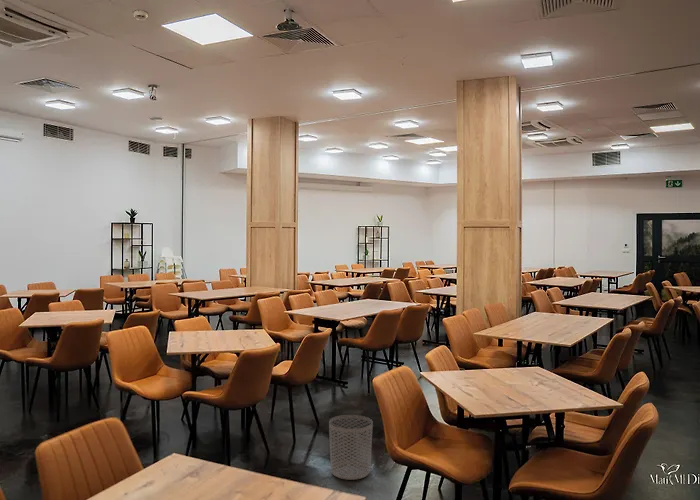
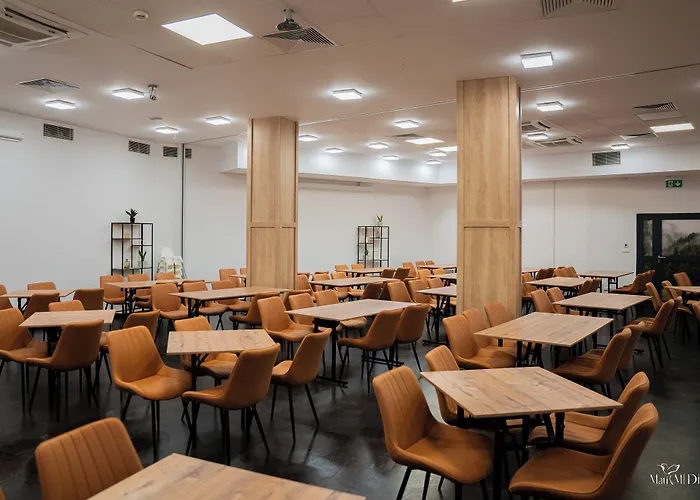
- waste bin (350, 446)
